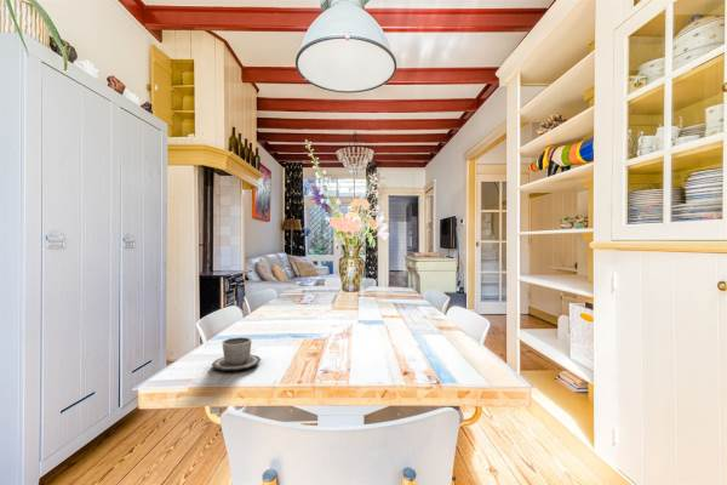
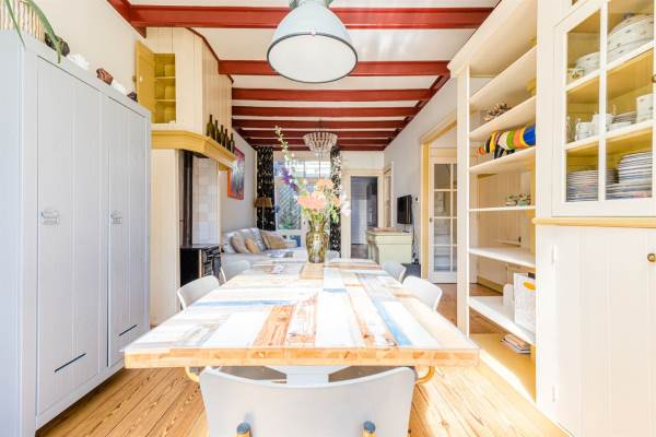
- cup (236, 352)
